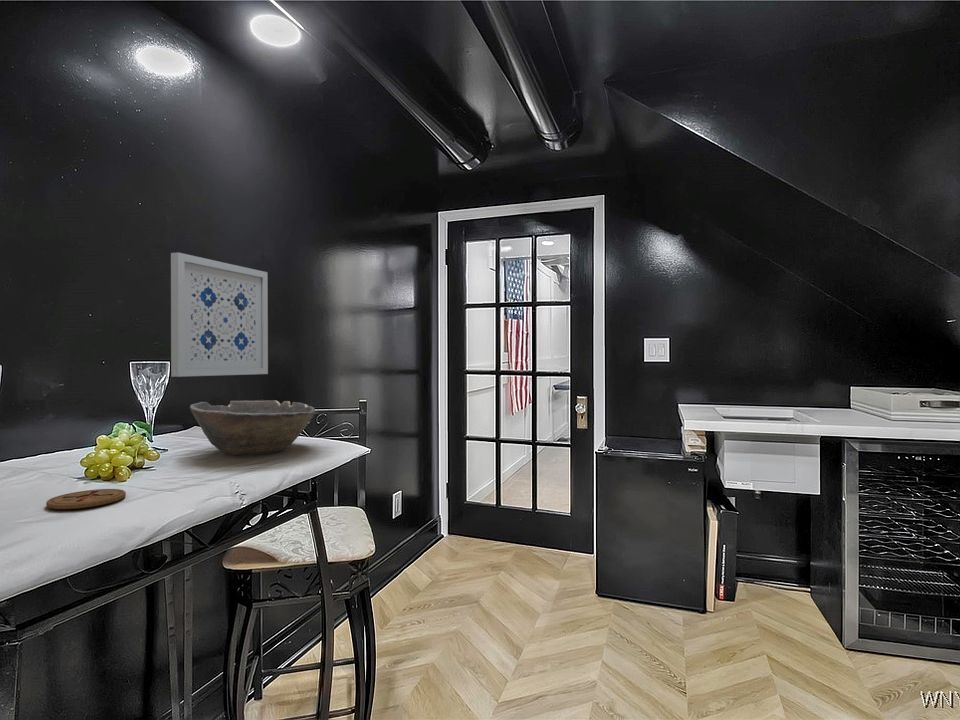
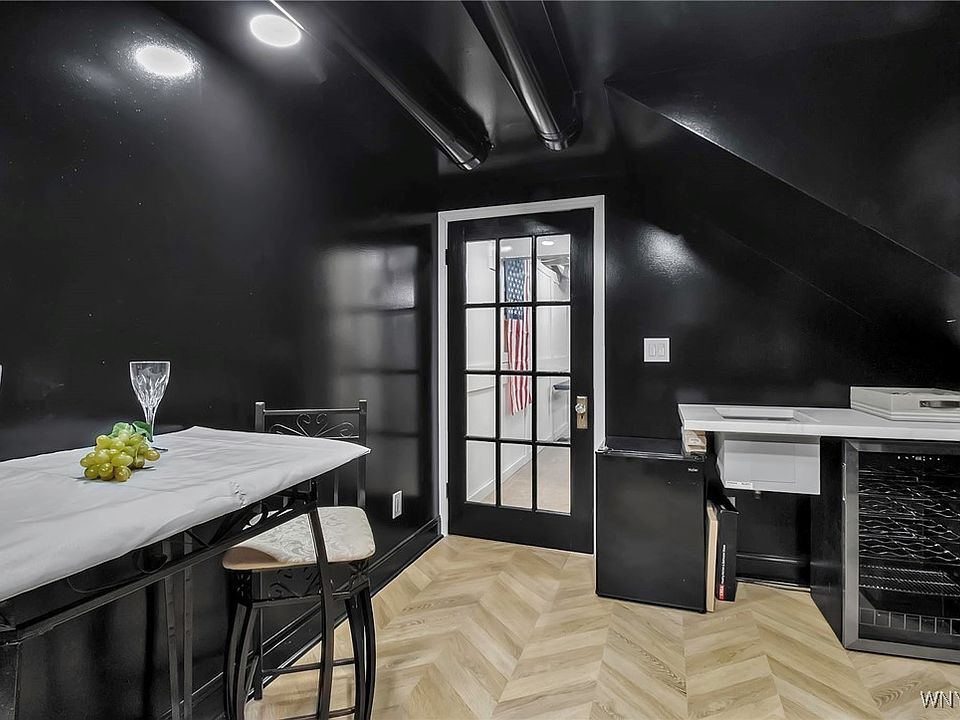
- wall art (224, 319)
- coaster (87, 498)
- bowl (255, 426)
